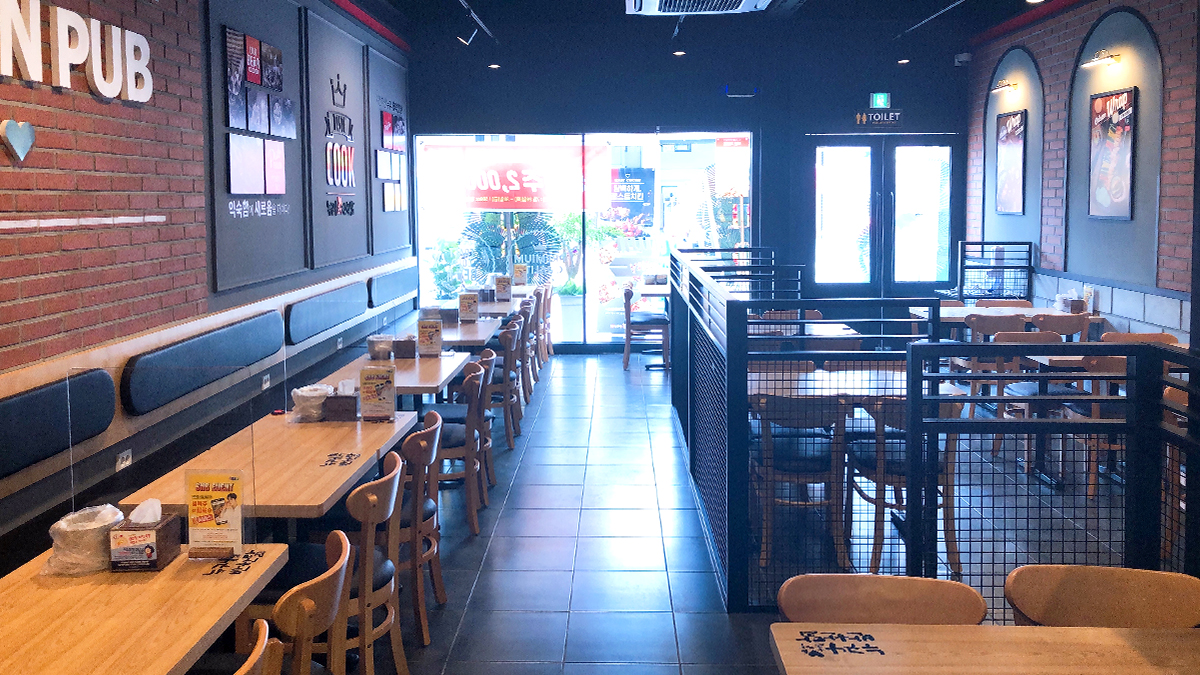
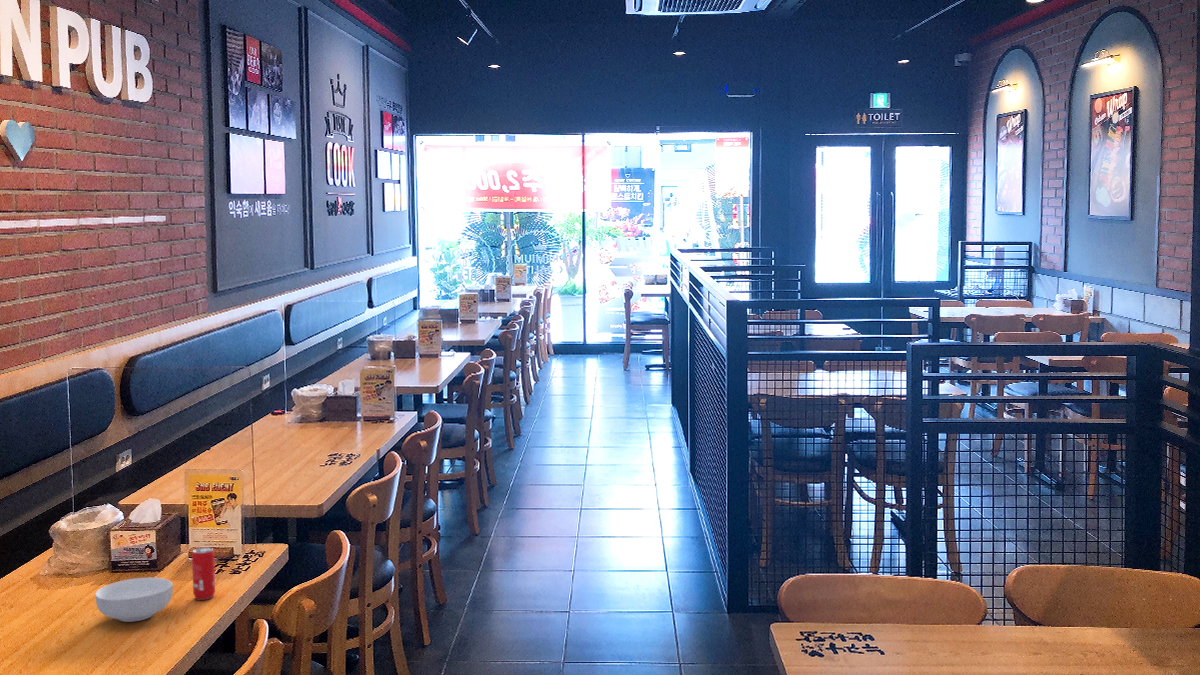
+ beverage can (203, 573)
+ cereal bowl (134, 601)
